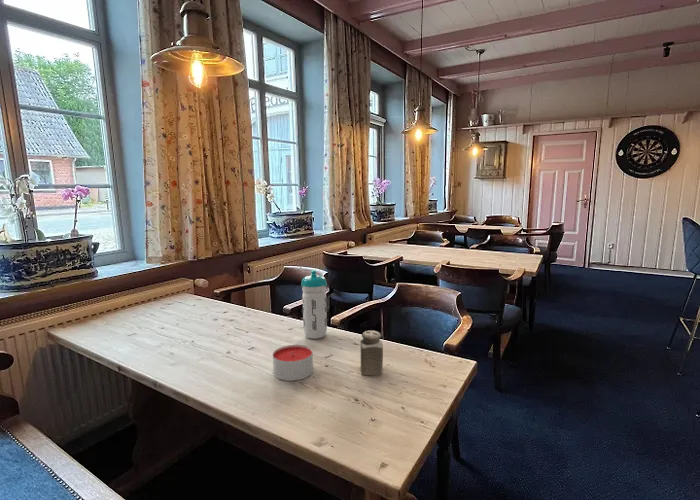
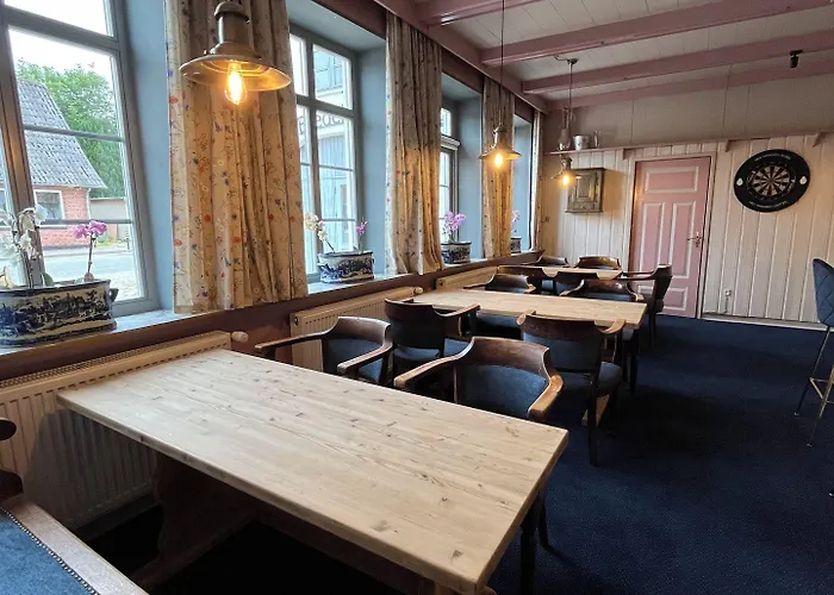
- water bottle (314, 303)
- salt shaker (371, 351)
- candle (293, 361)
